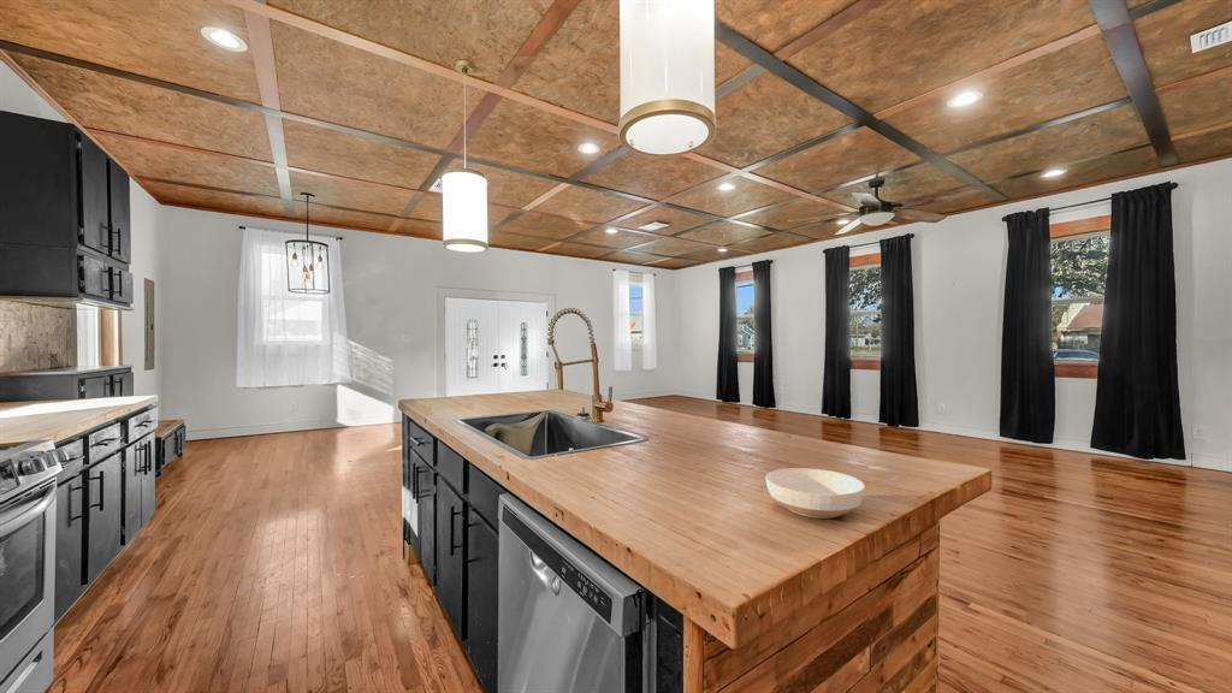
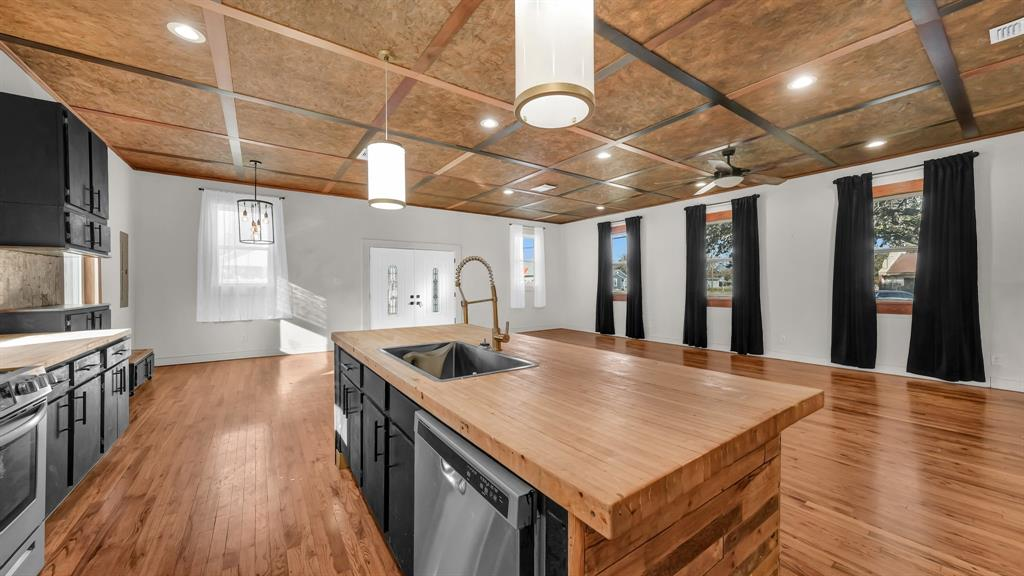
- bowl (813, 493)
